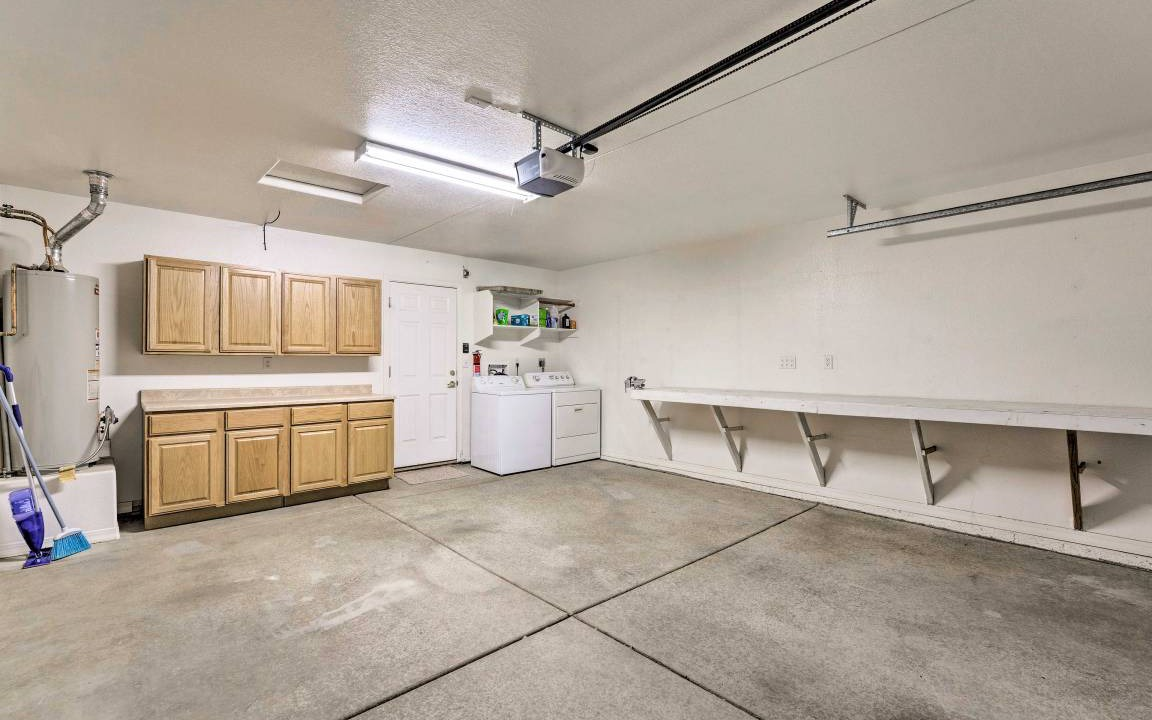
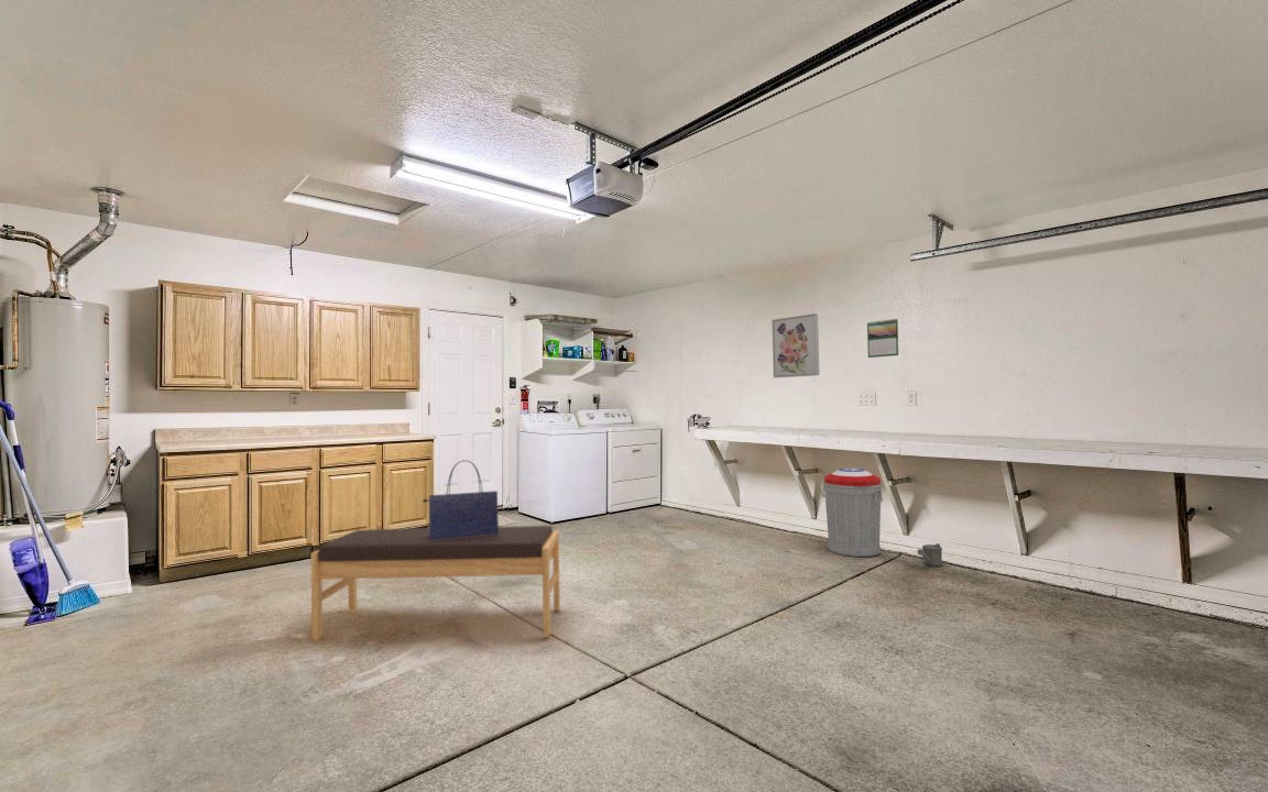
+ watering can (930, 554)
+ trash can (852, 509)
+ calendar (882, 338)
+ wall art (795, 346)
+ tote bag (460, 497)
+ bench (442, 576)
